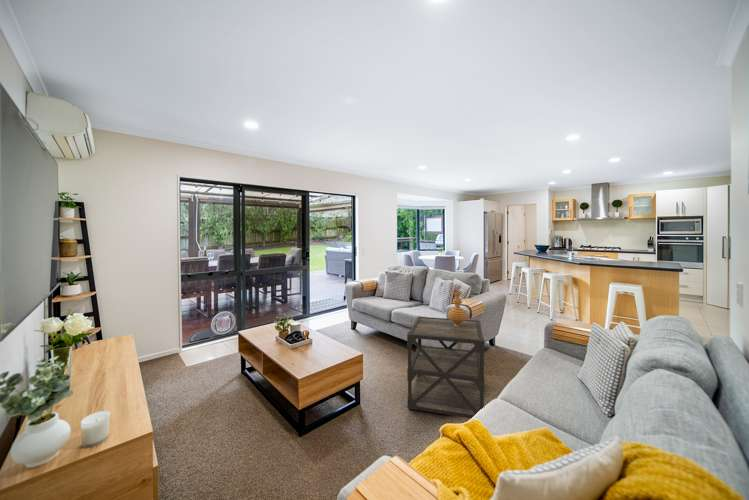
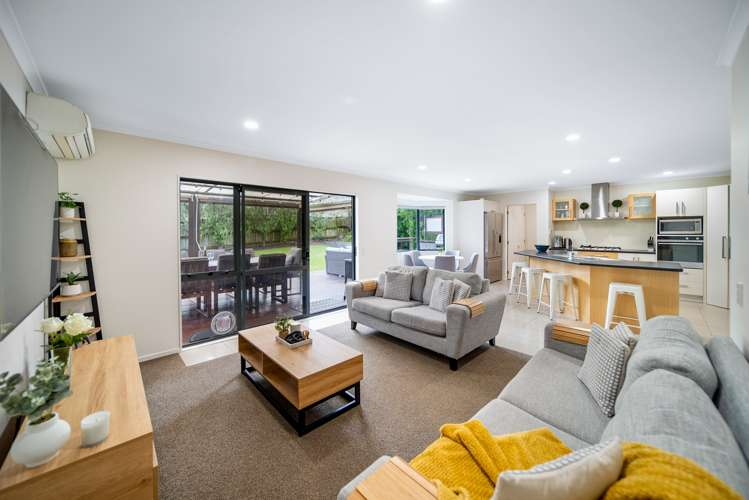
- vase (457, 307)
- side table (446, 361)
